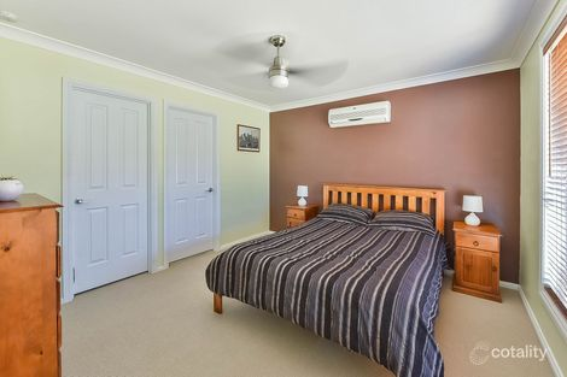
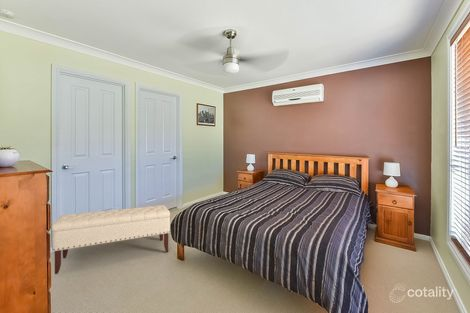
+ bench (117, 233)
